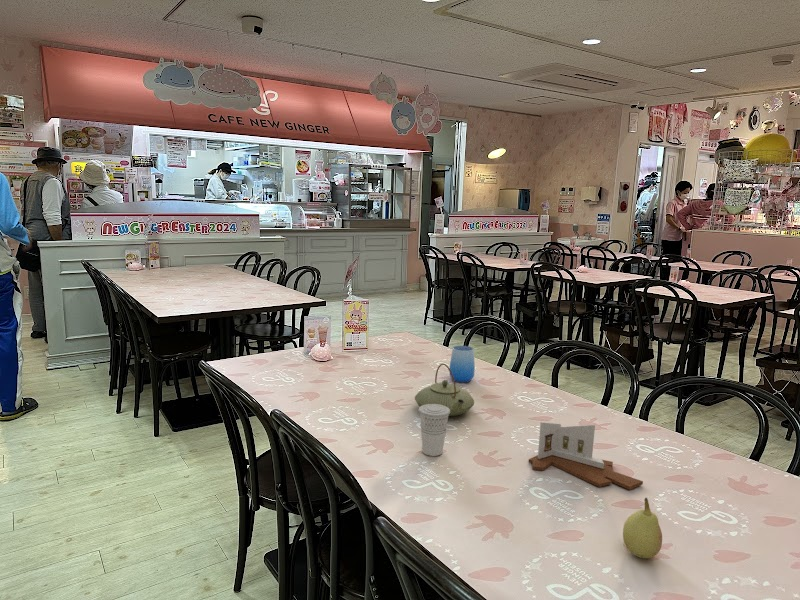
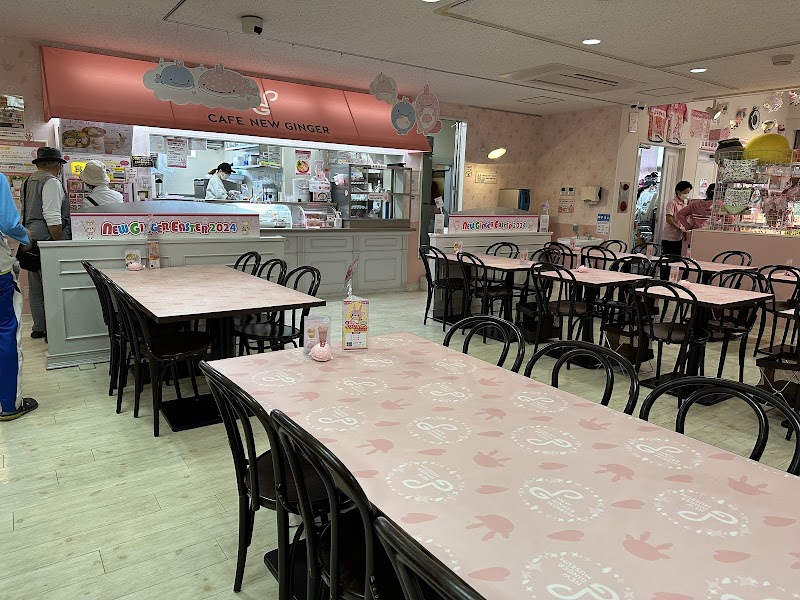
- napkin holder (581, 449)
- cup (462, 363)
- fruit (643, 525)
- teapot (446, 388)
- cup (433, 430)
